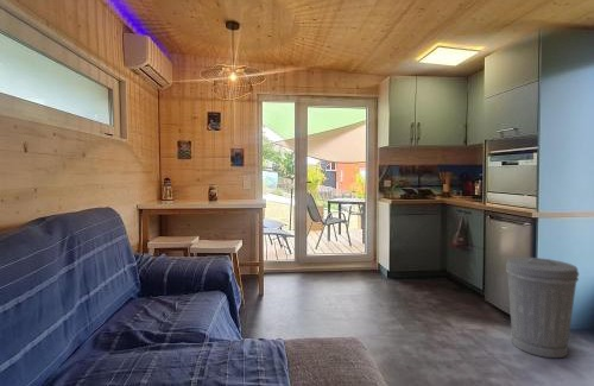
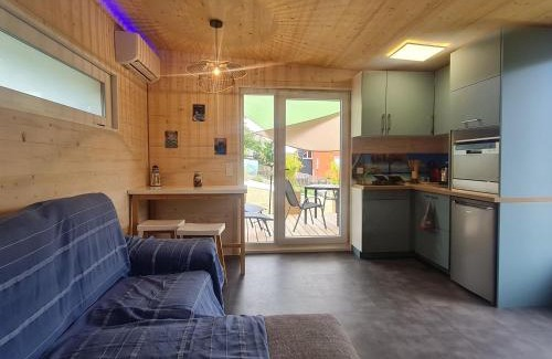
- trash can (539, 303)
